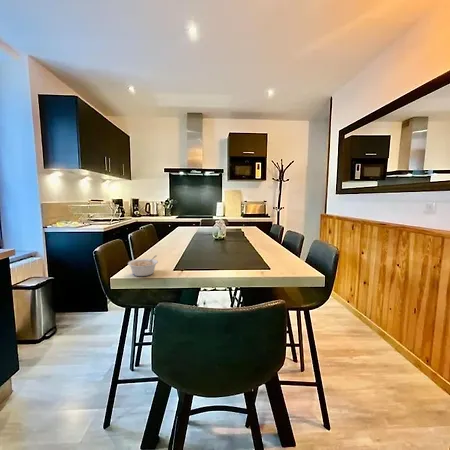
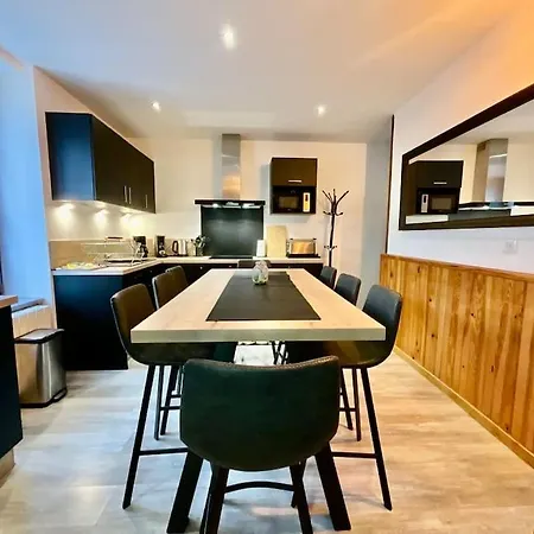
- legume (143, 266)
